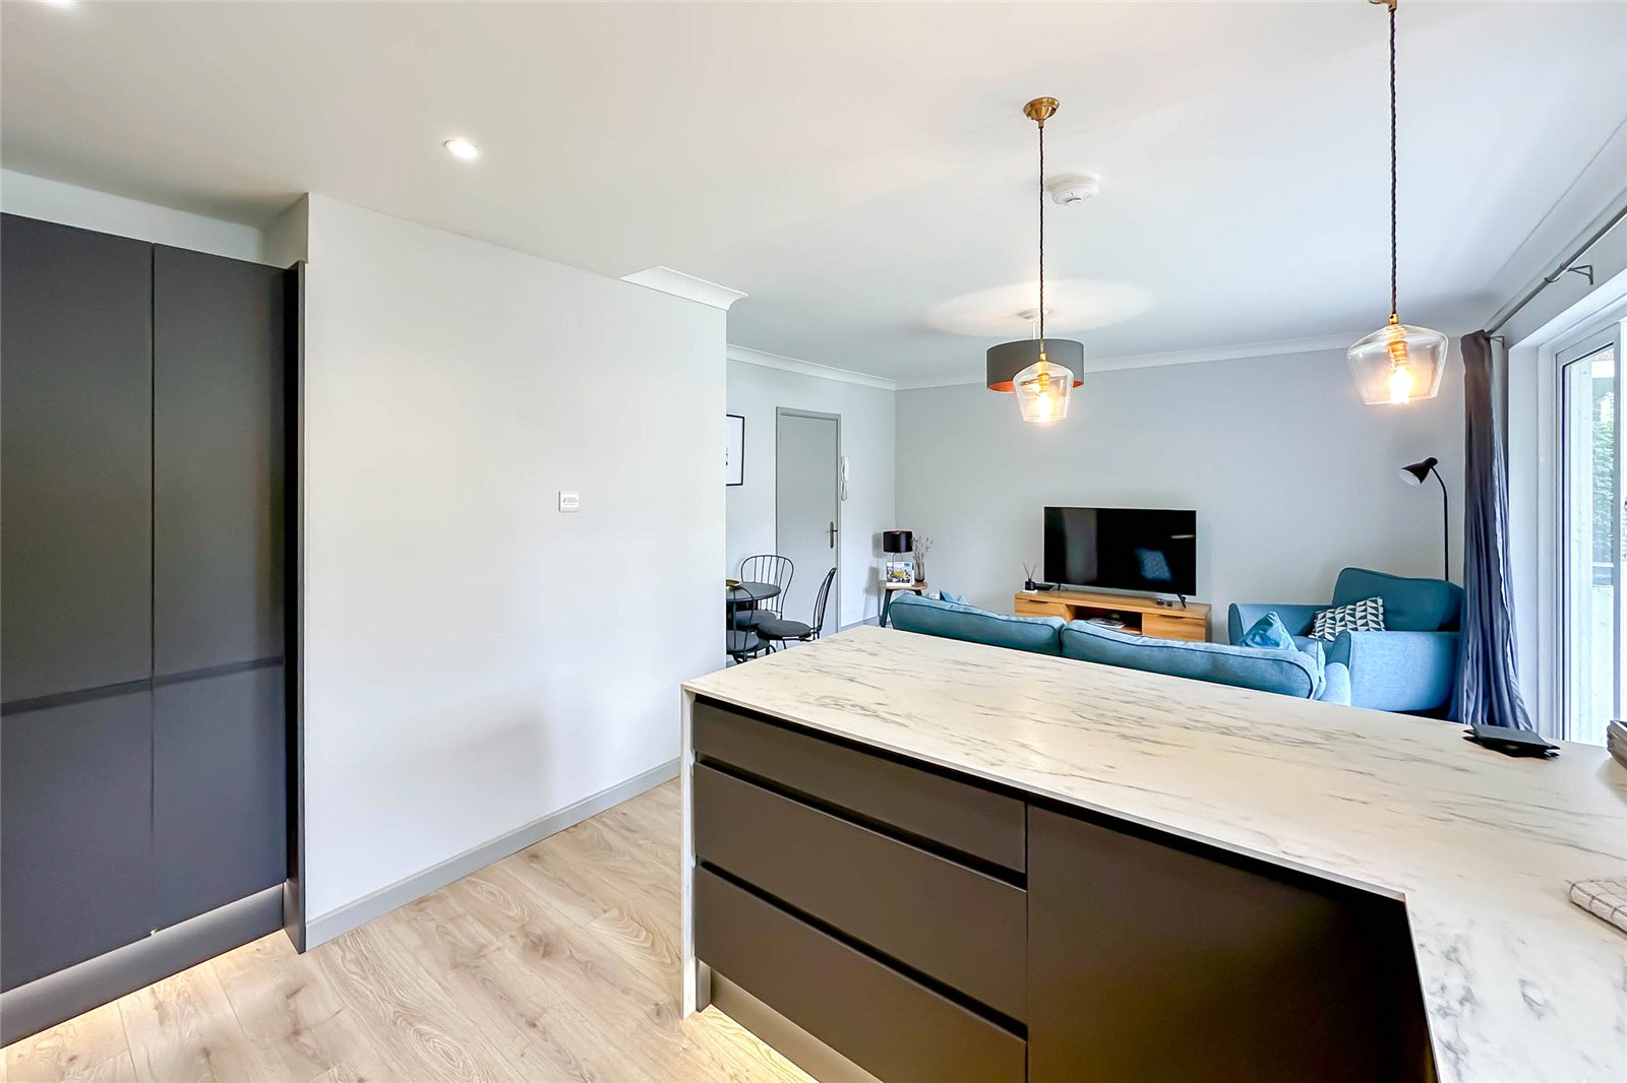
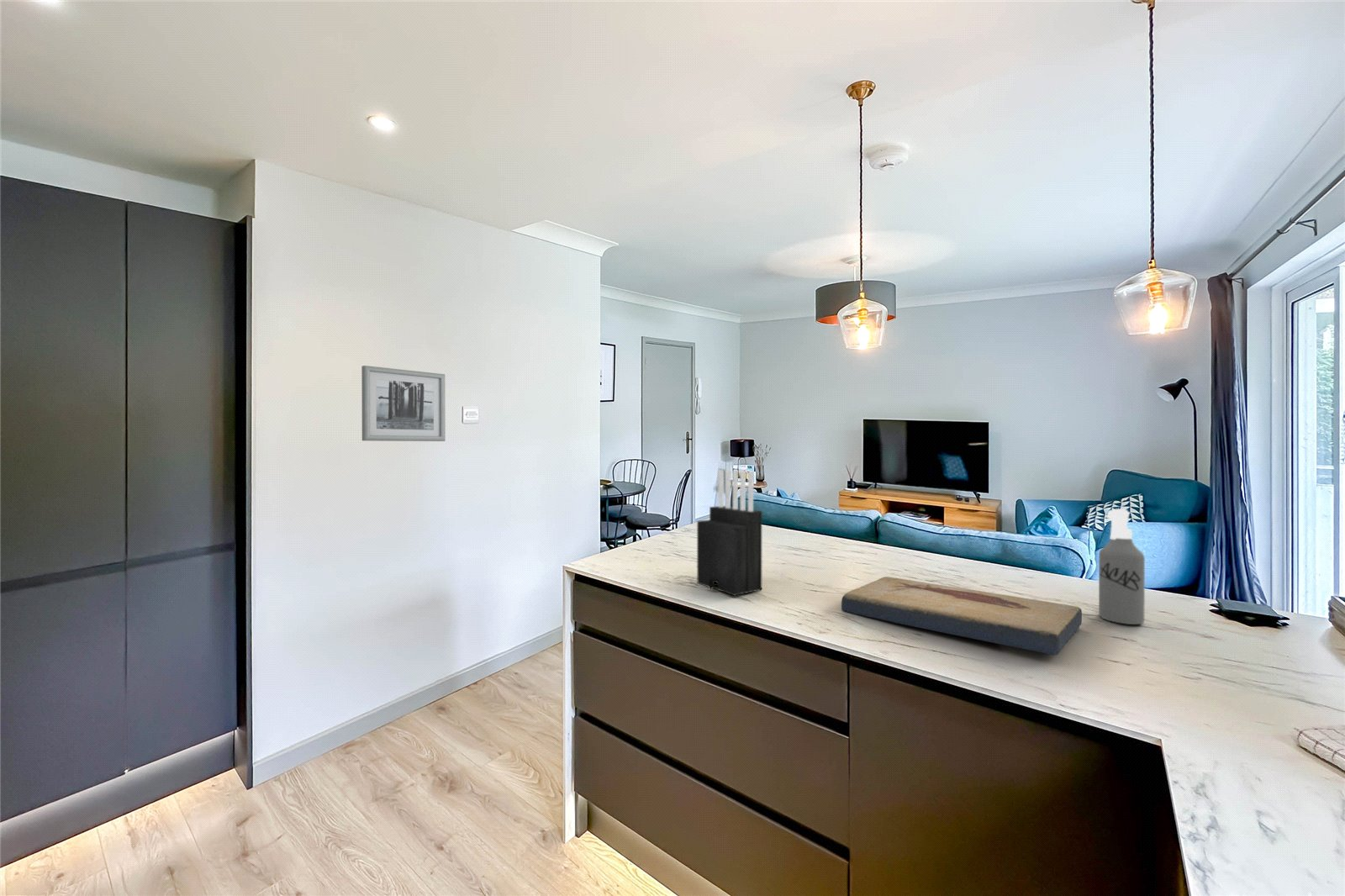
+ wall art (405, 405)
+ knife block (725, 529)
+ spray bottle (1119, 565)
+ fish fossil (956, 608)
